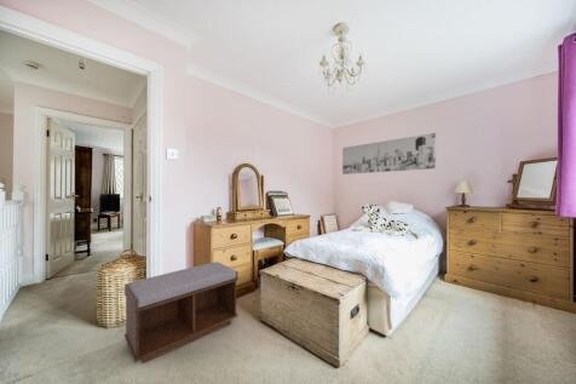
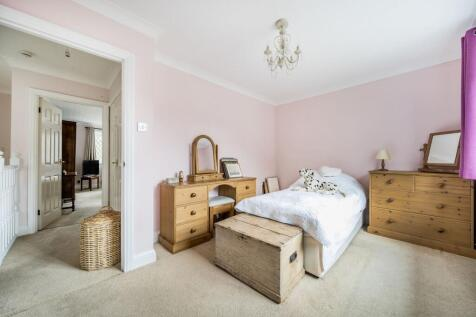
- wall art (382, 156)
- bench (185, 303)
